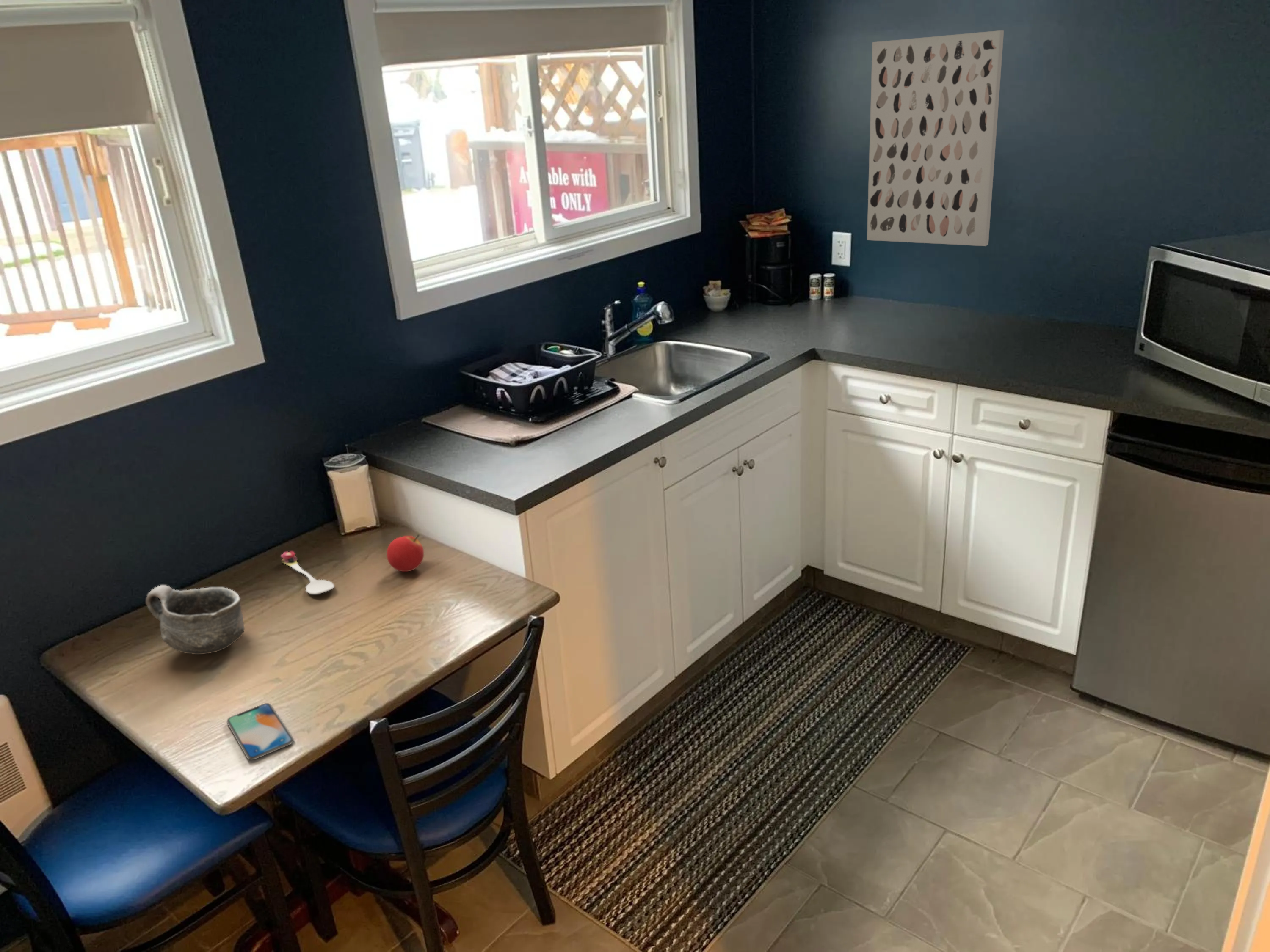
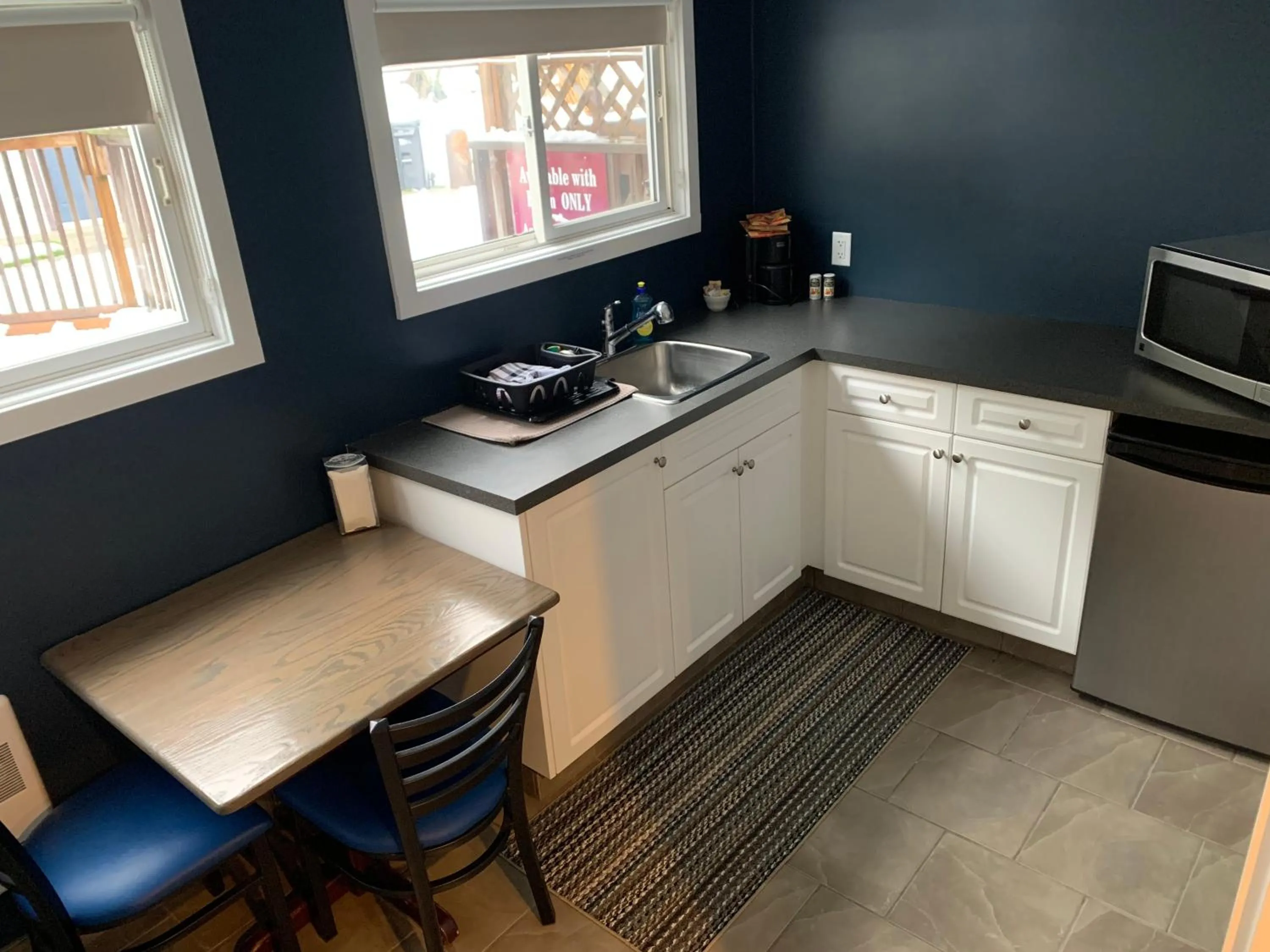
- wall art (930, 143)
- spoon (305, 572)
- bowl (195, 619)
- fruit (406, 553)
- smartphone (260, 730)
